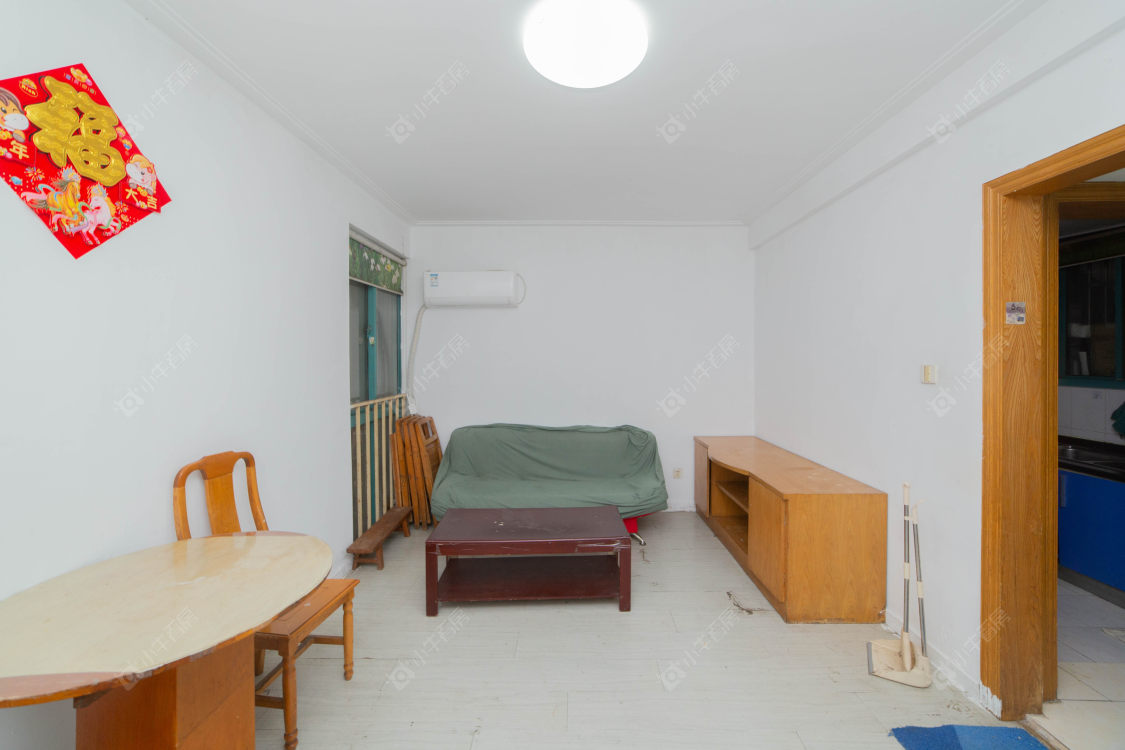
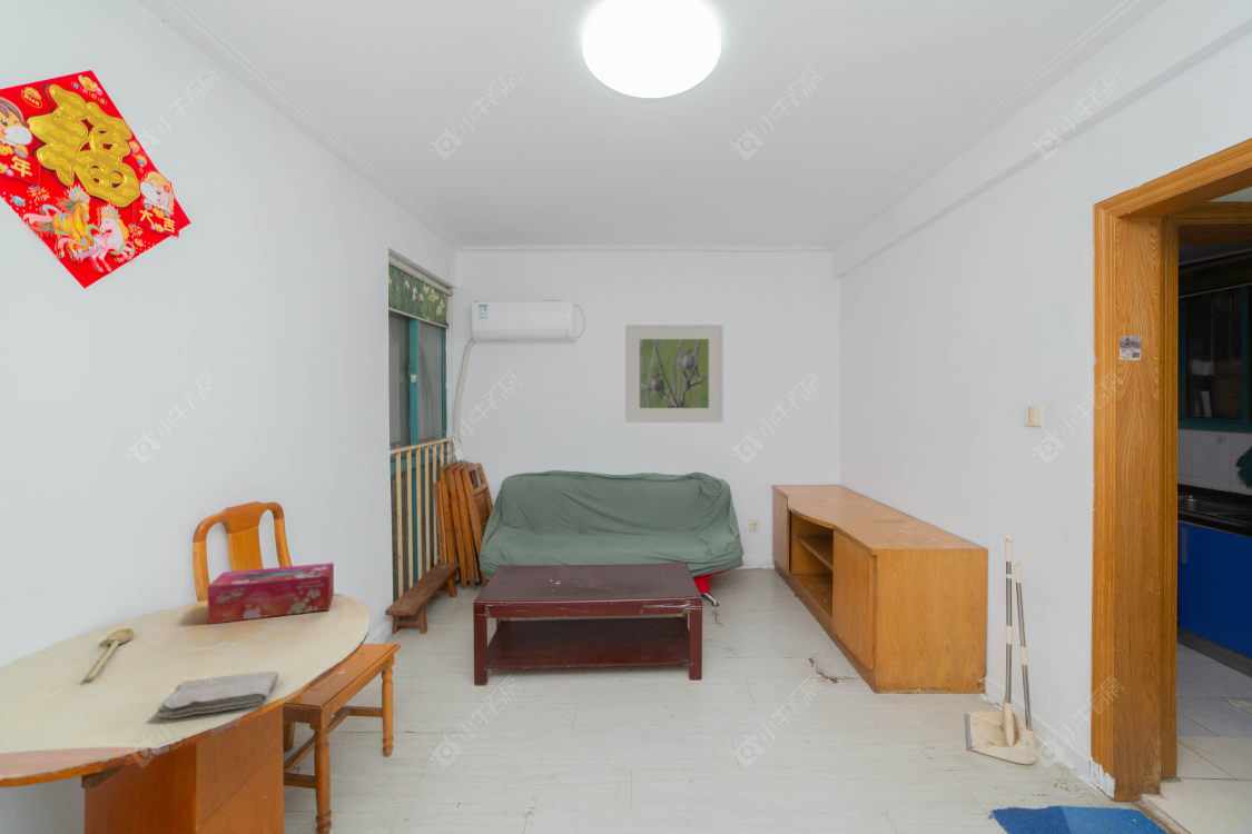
+ spoon (108, 652)
+ tissue box (275, 590)
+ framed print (673, 374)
+ washcloth (221, 692)
